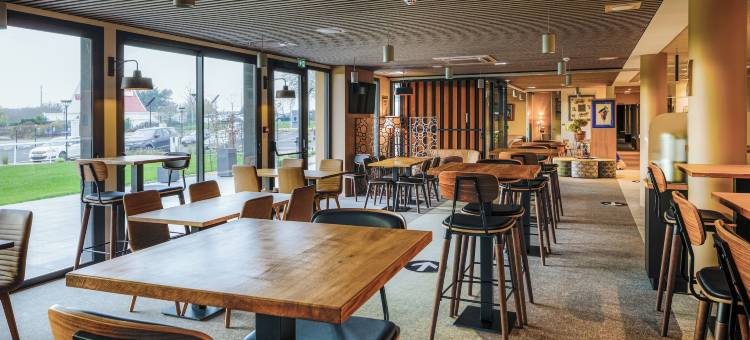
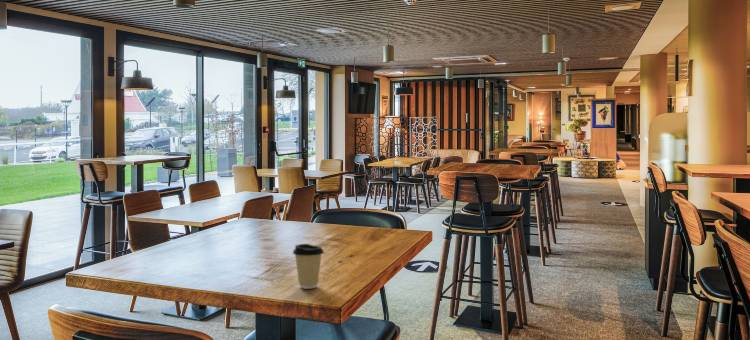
+ coffee cup (308, 266)
